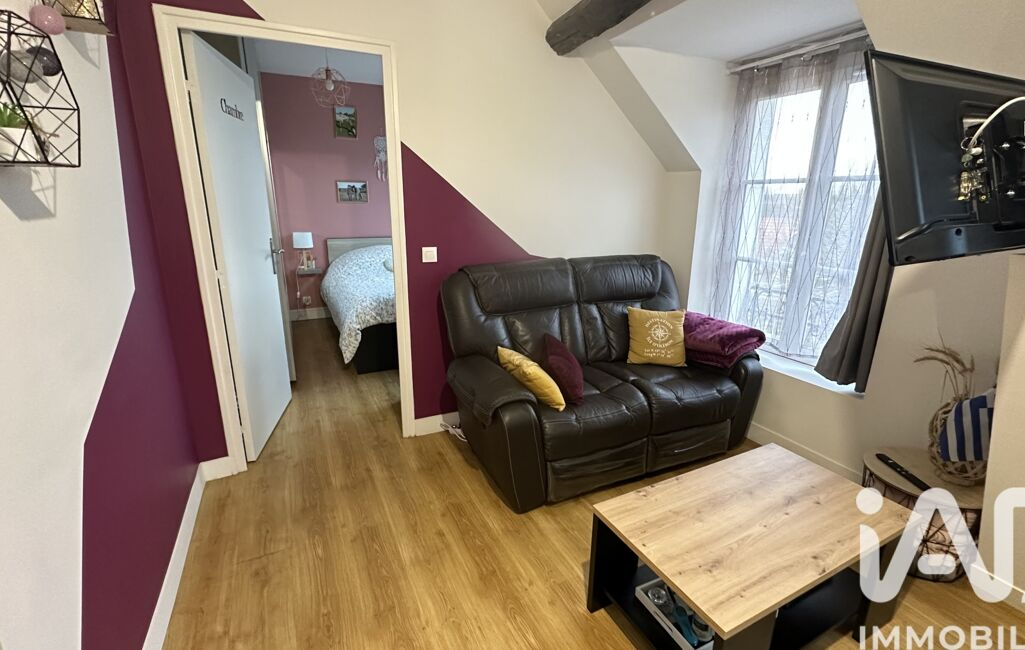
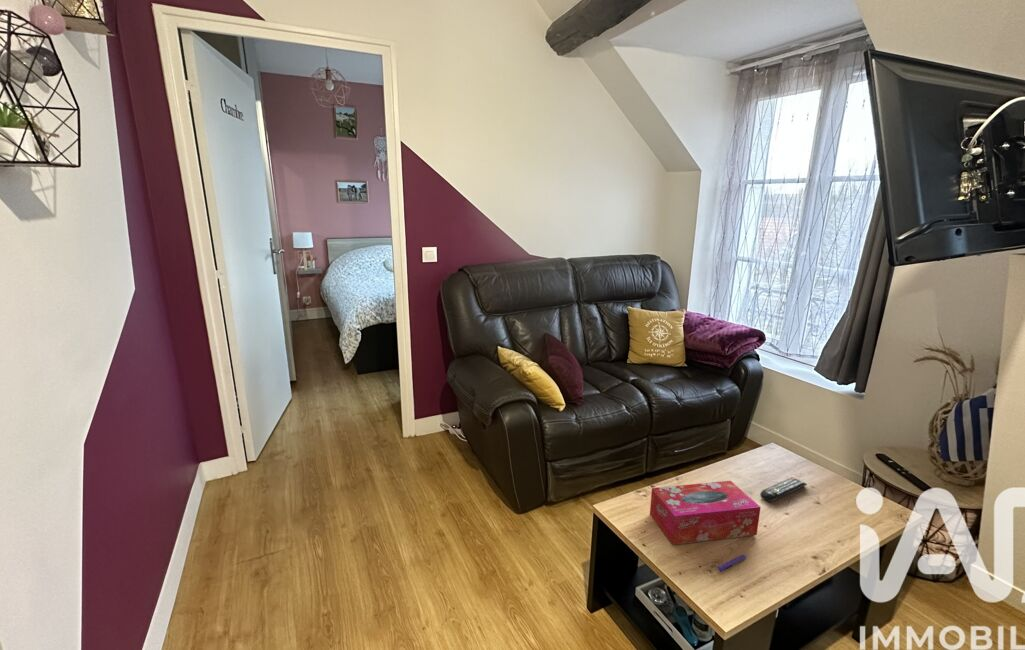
+ remote control (784, 489)
+ tissue box (702, 510)
+ pen (732, 562)
